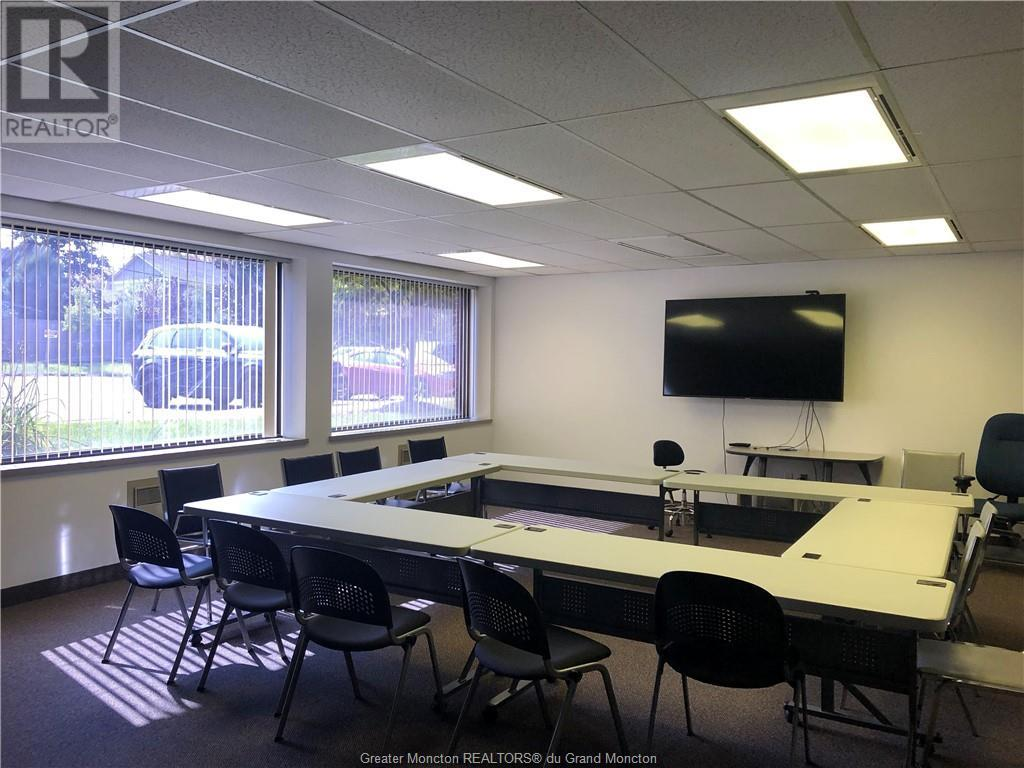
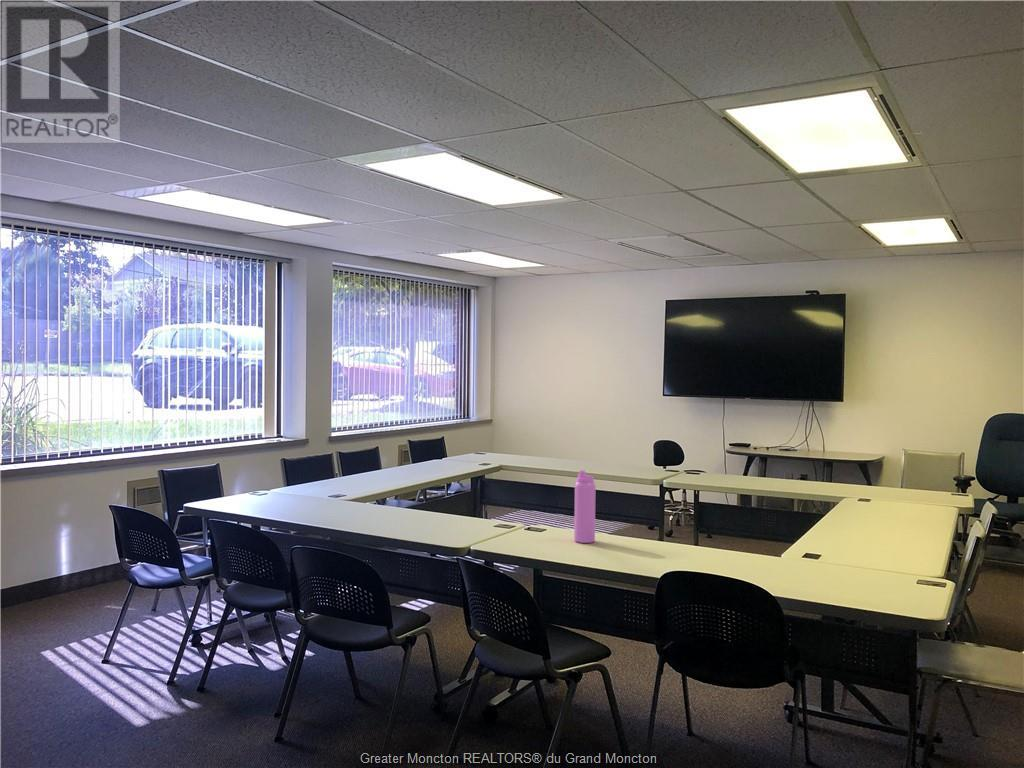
+ water bottle (584, 505)
